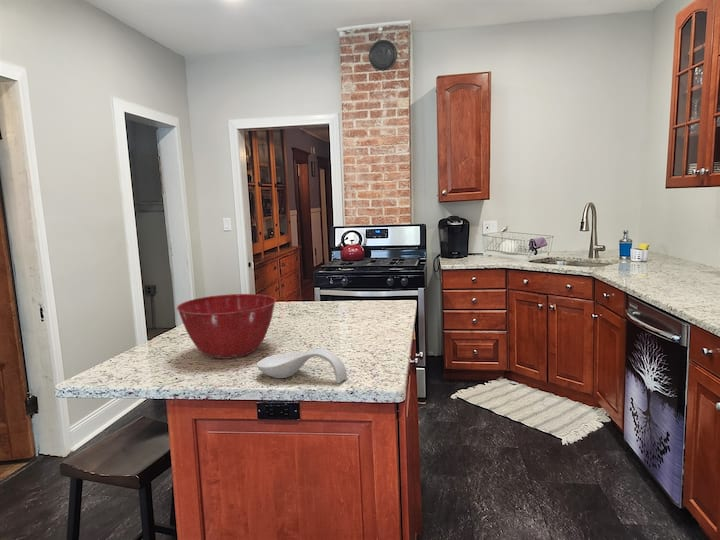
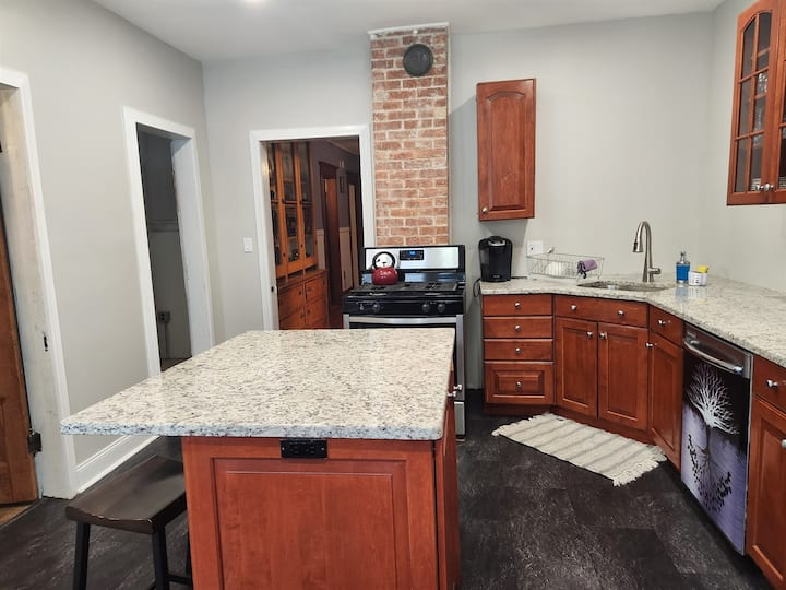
- mixing bowl (229, 327)
- spoon rest (300, 362)
